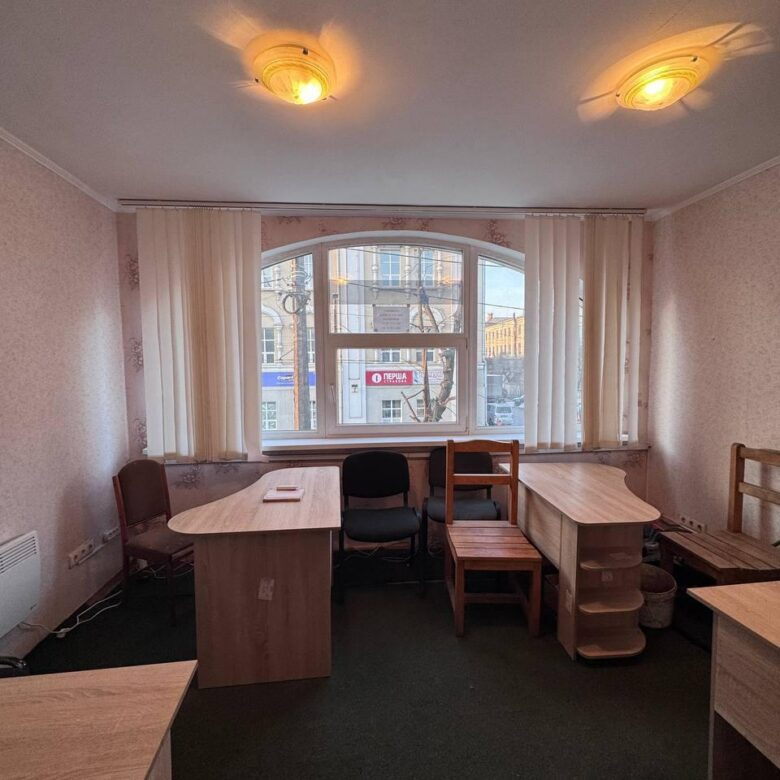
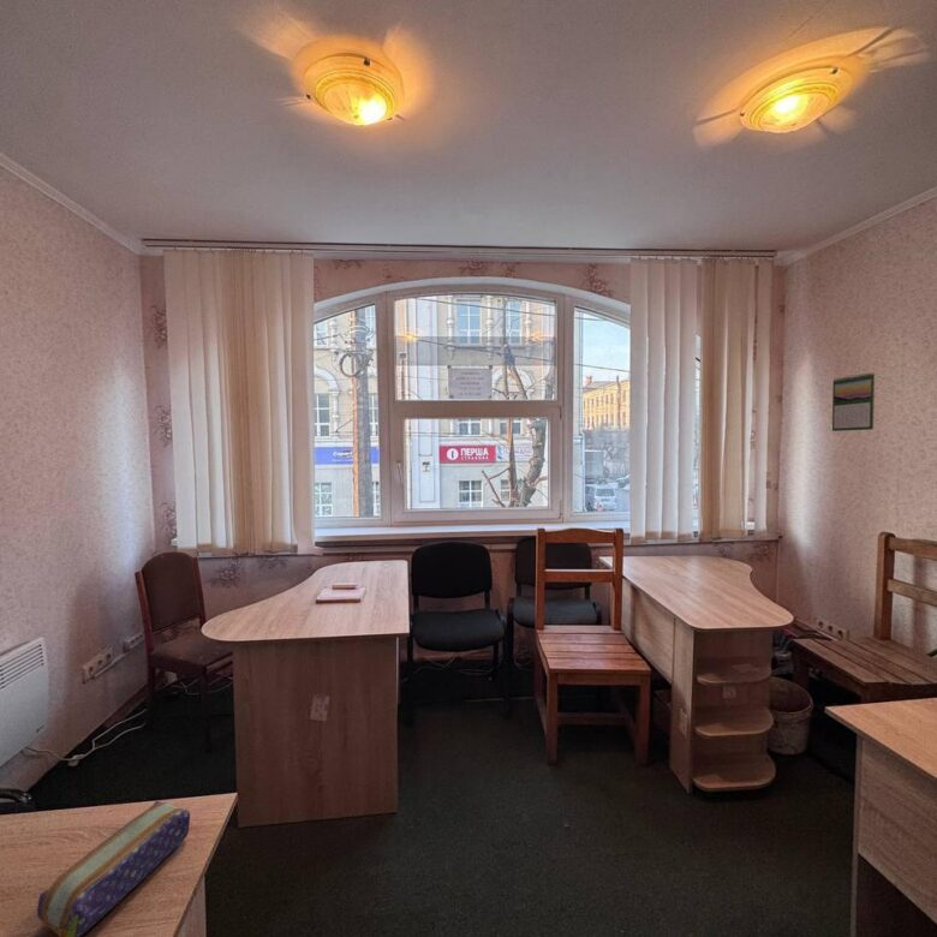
+ pencil case (120, 861)
+ calendar (852, 402)
